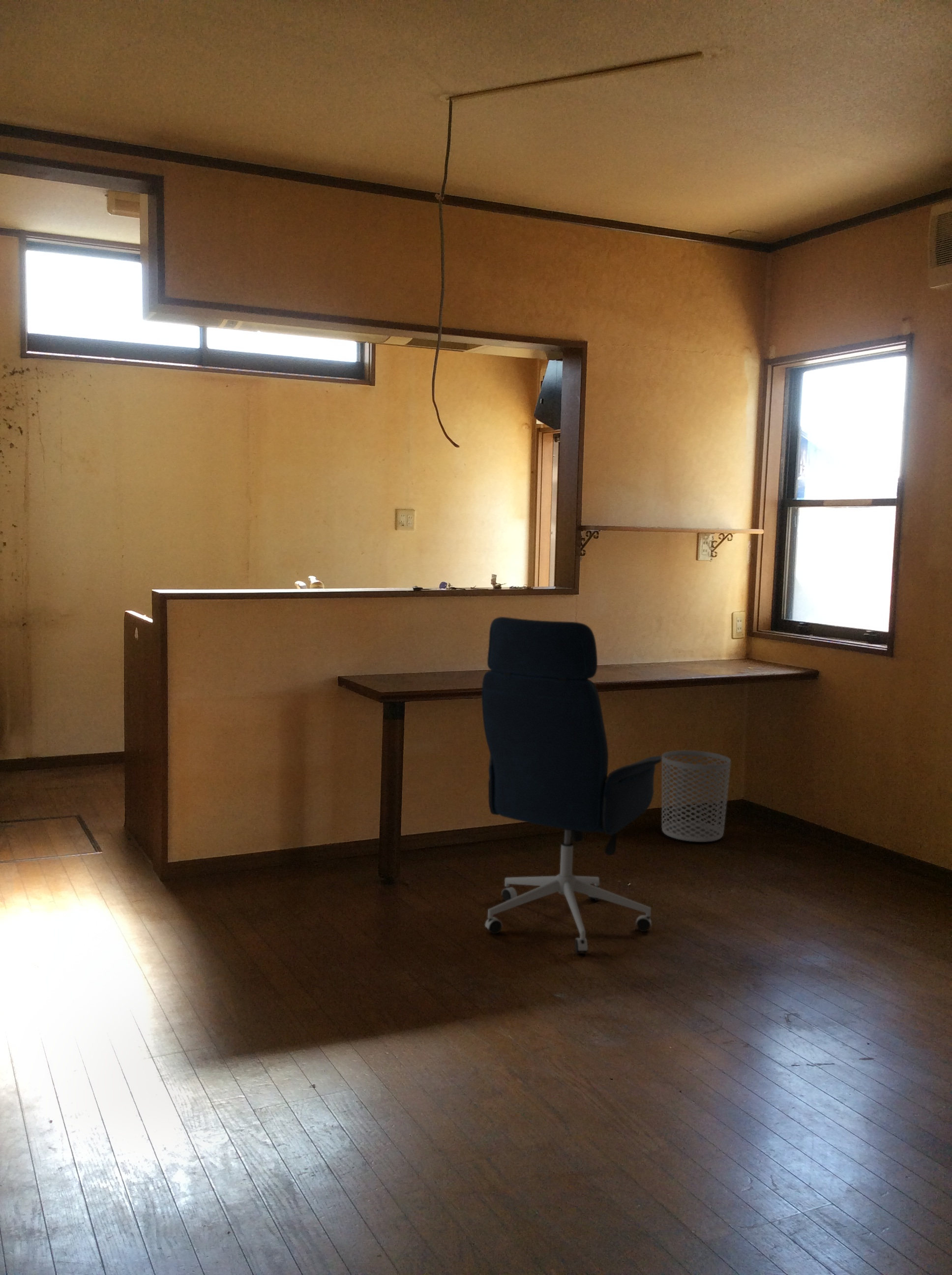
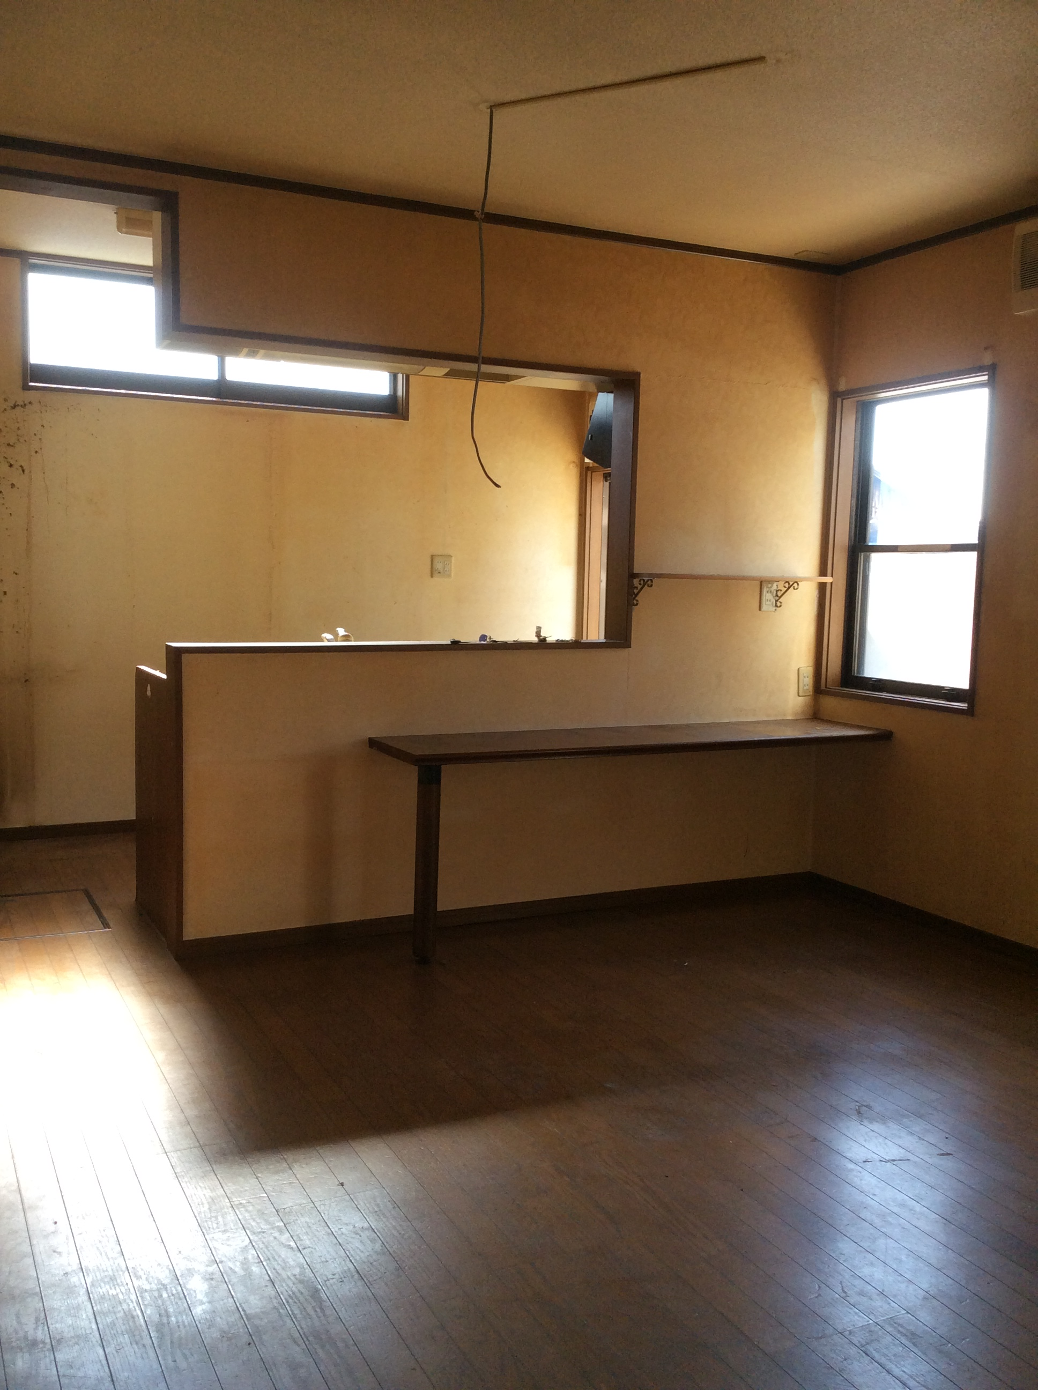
- waste bin (694, 796)
- office chair (566, 772)
